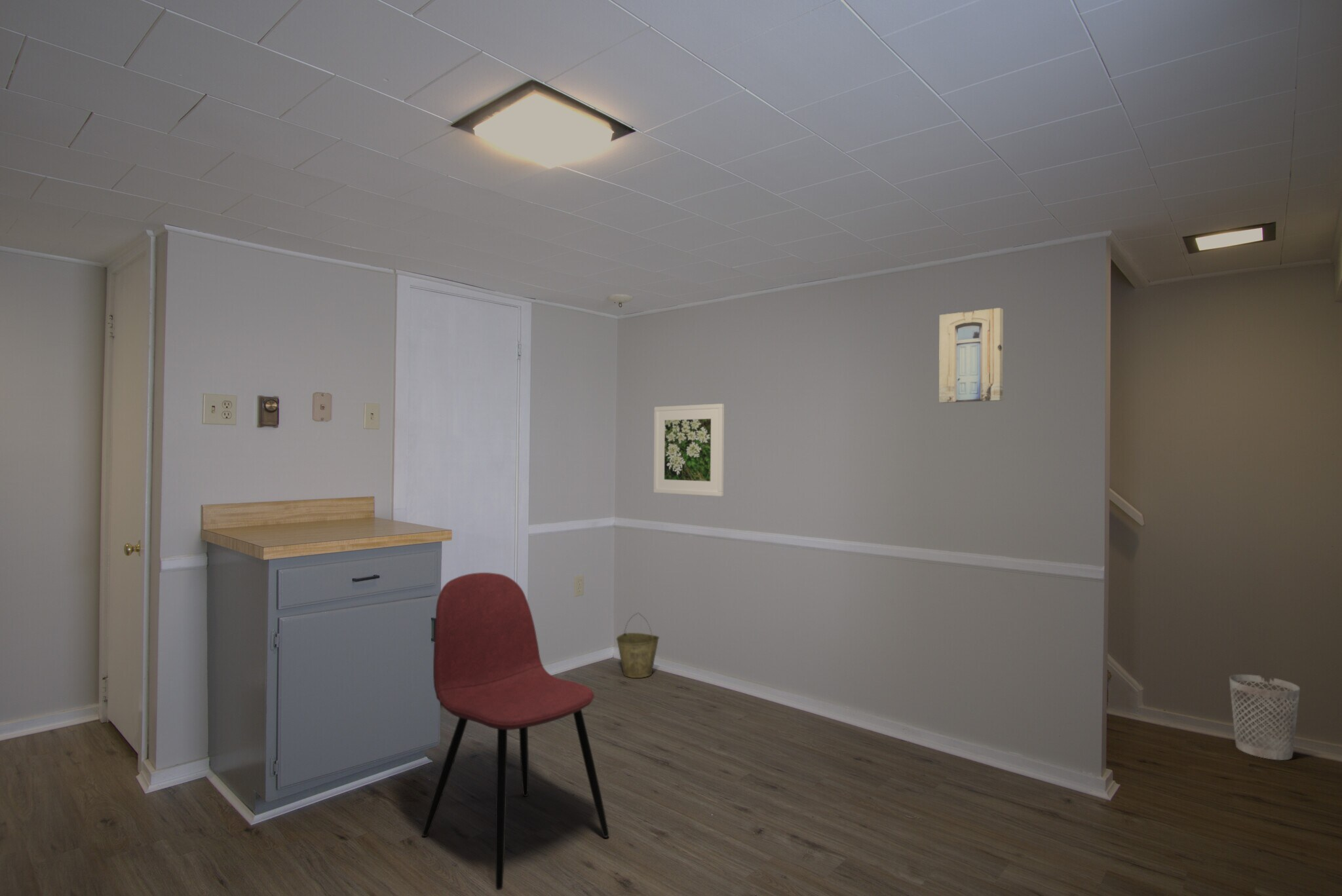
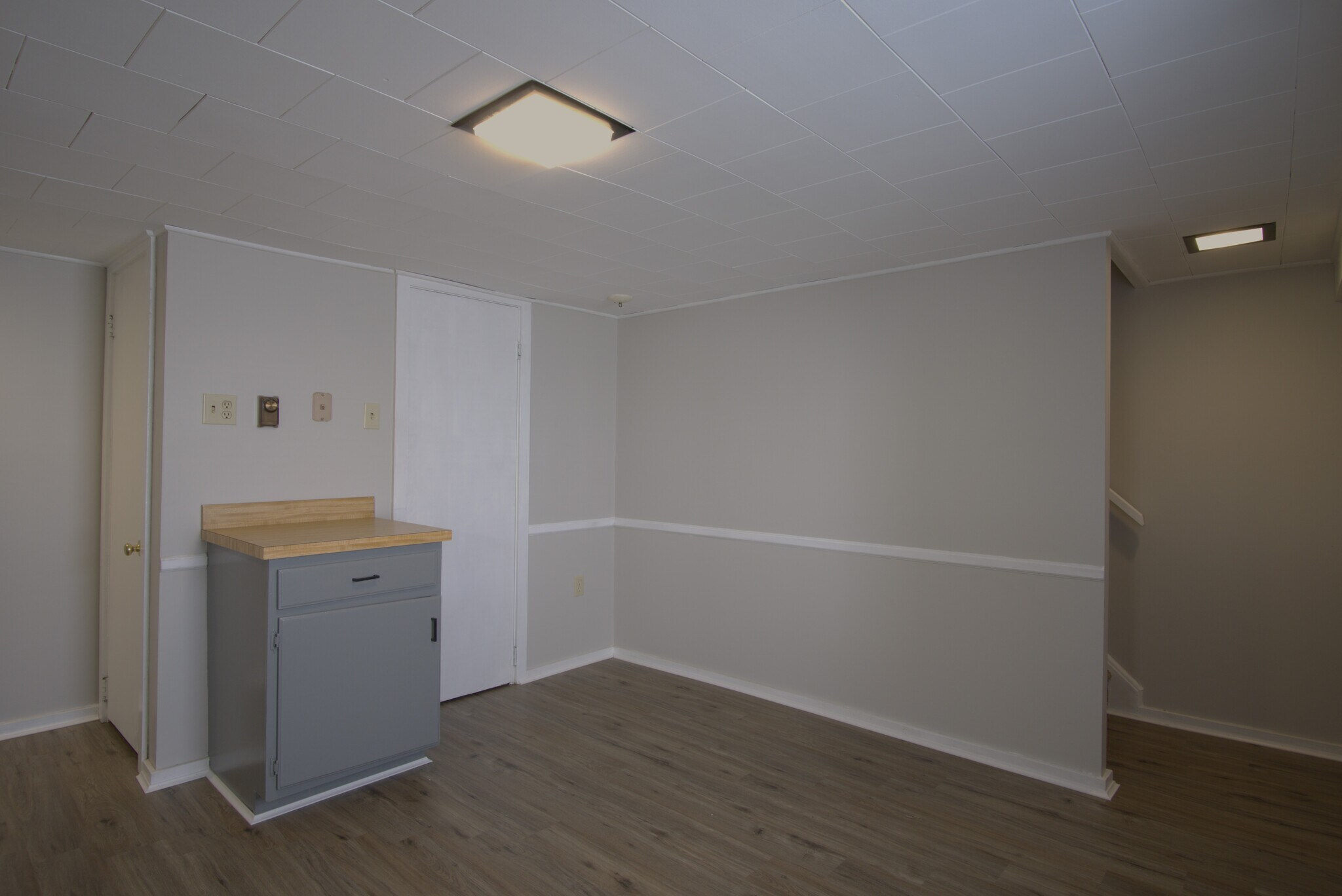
- dining chair (516, 709)
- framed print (687, 449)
- wall art (970, 356)
- wastebasket (1263, 717)
- bucket (638, 643)
